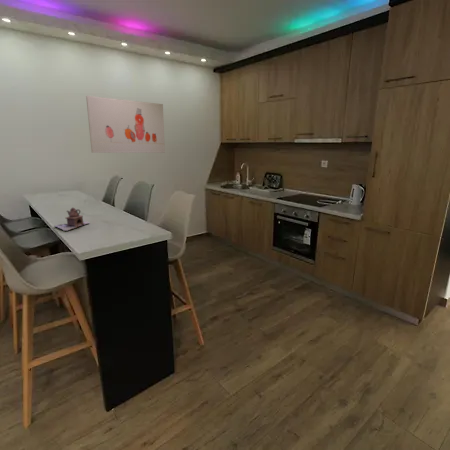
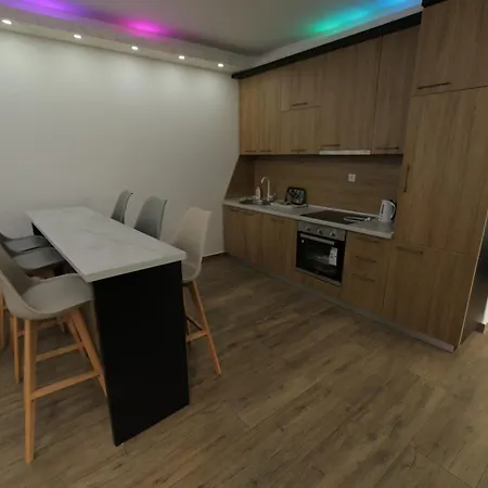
- wall art (129, 127)
- teapot (73, 216)
